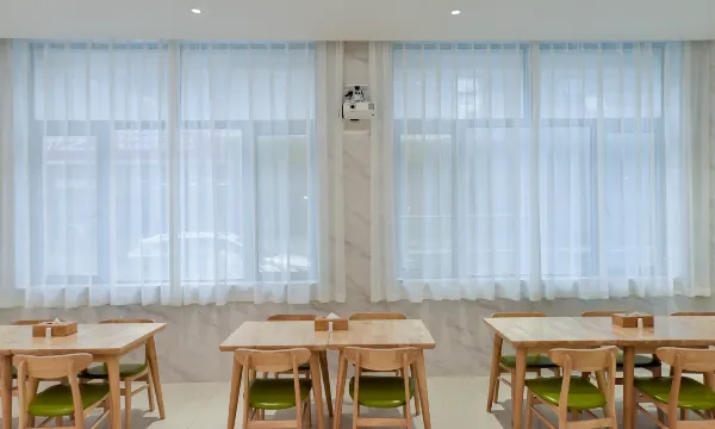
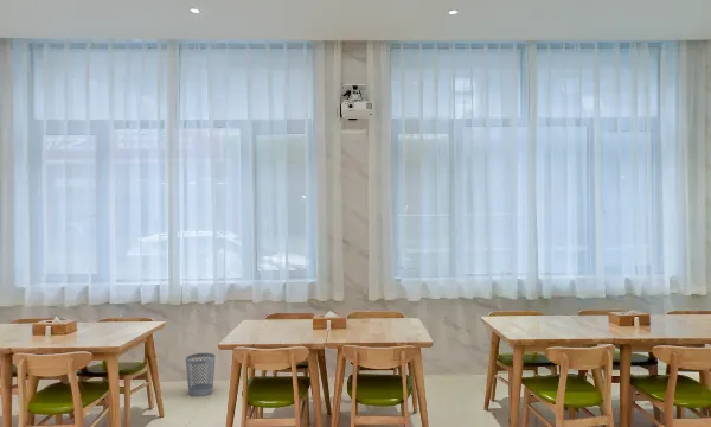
+ wastebasket (200, 375)
